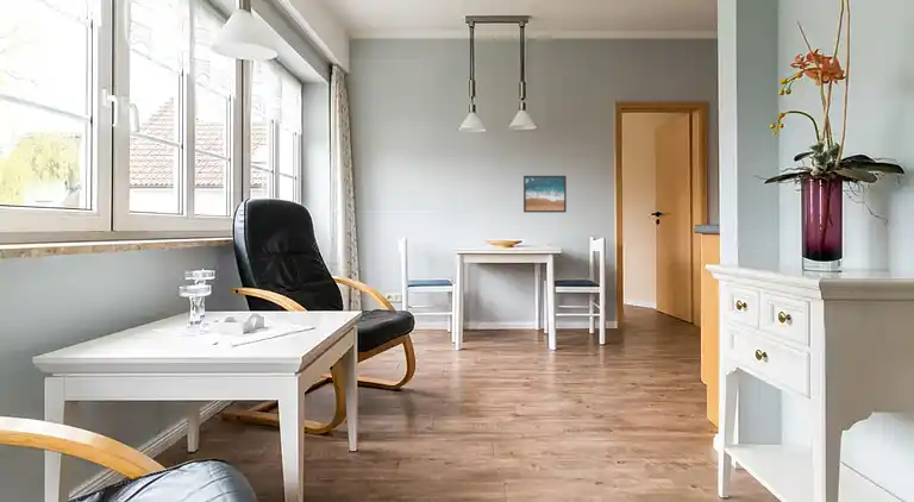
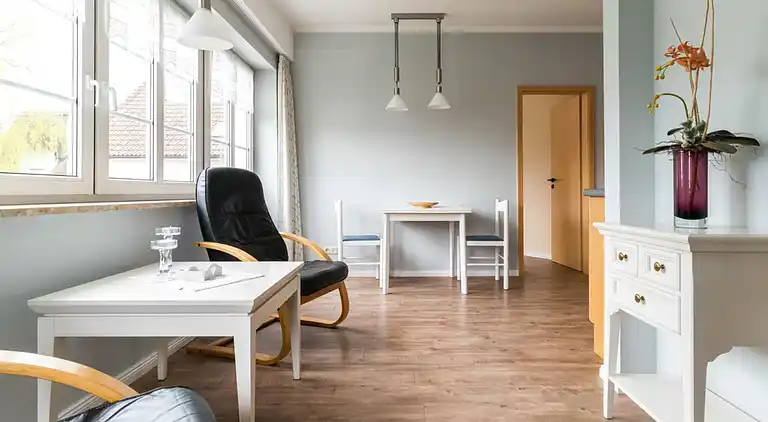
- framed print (544, 194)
